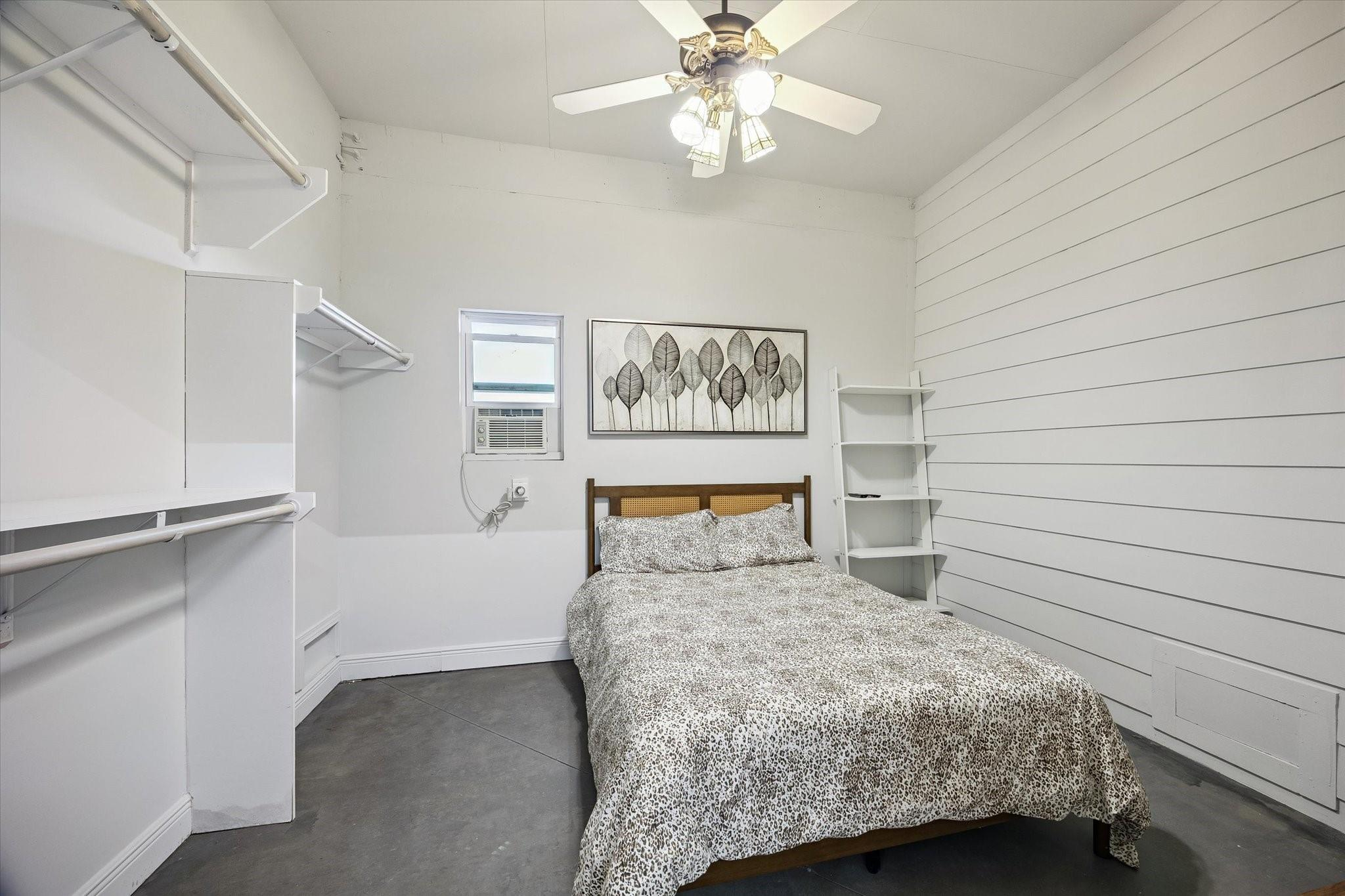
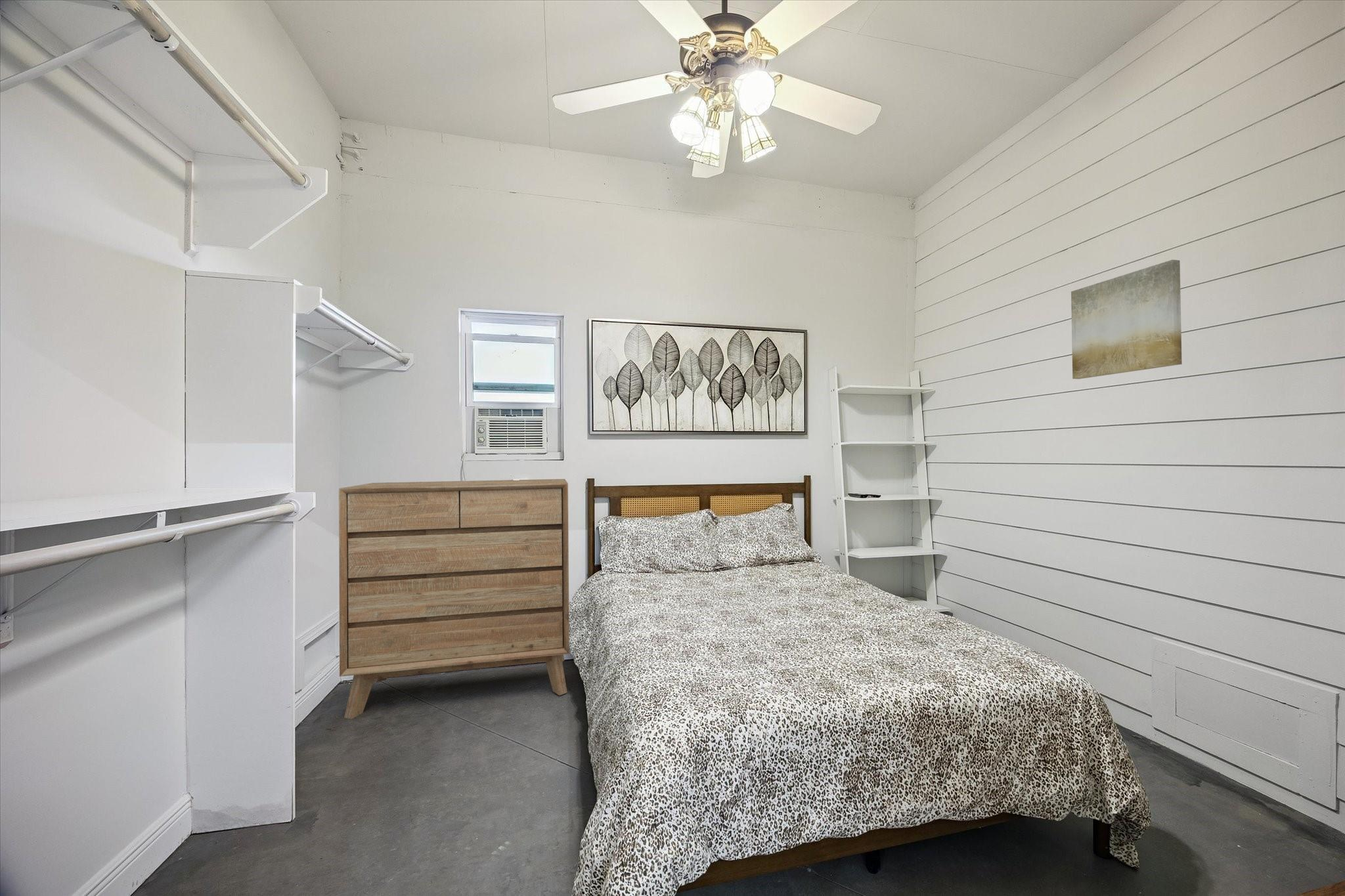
+ wall art (1121, 324)
+ dresser (466, 584)
